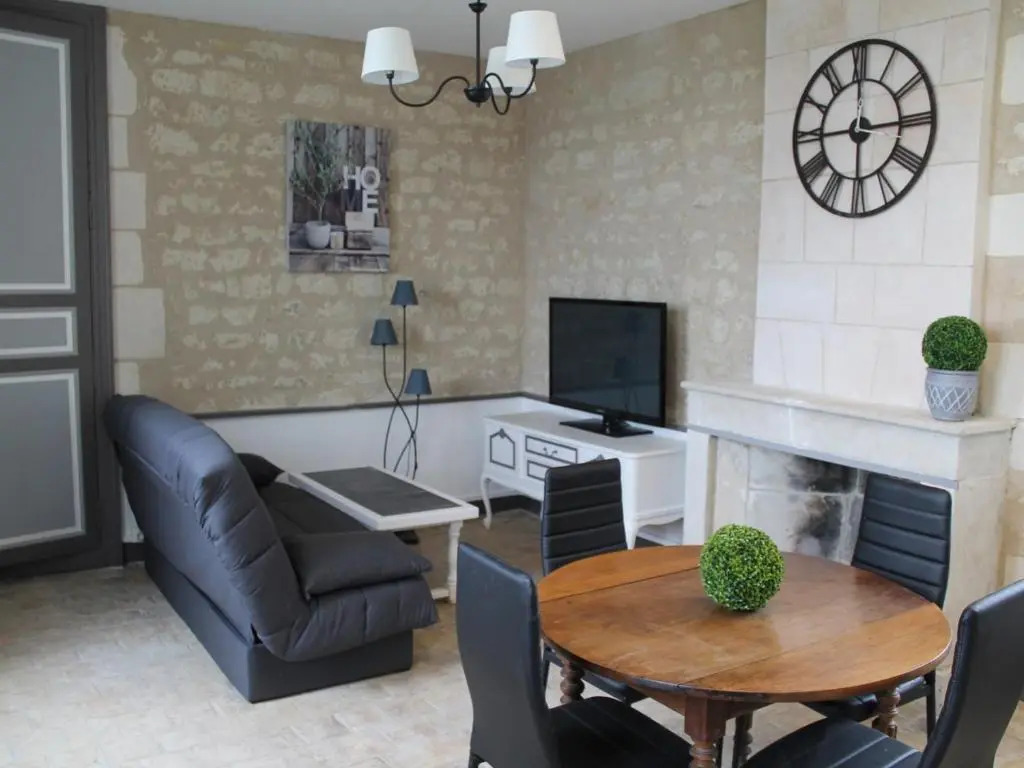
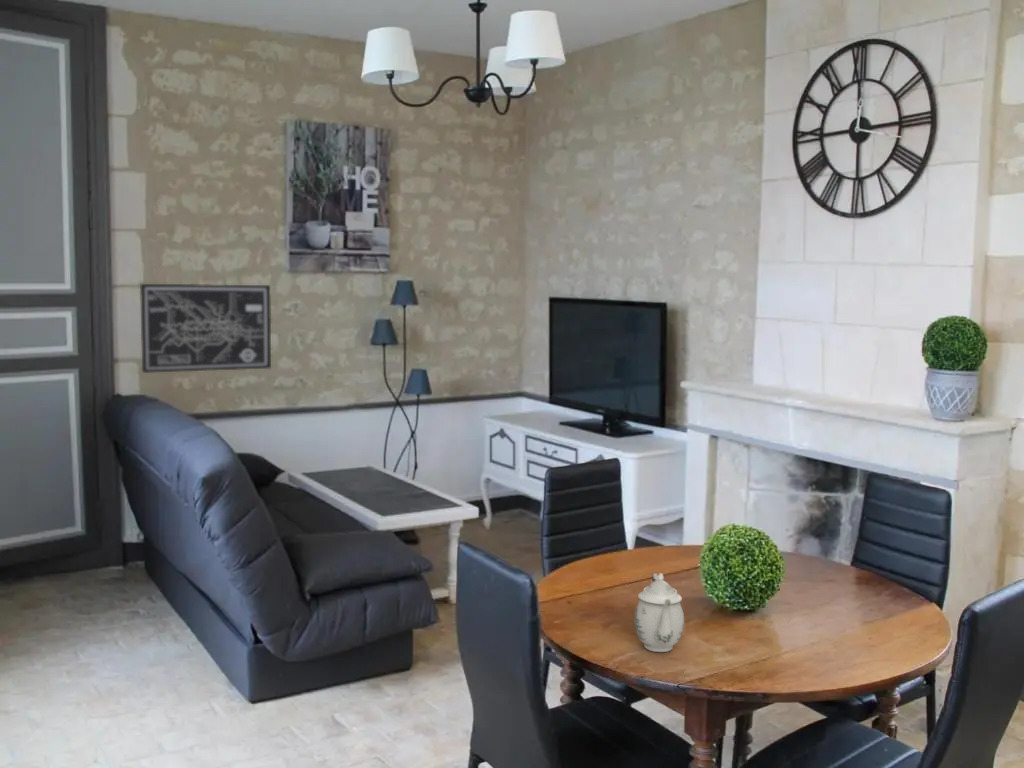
+ teapot (659, 611)
+ wall art (207, 327)
